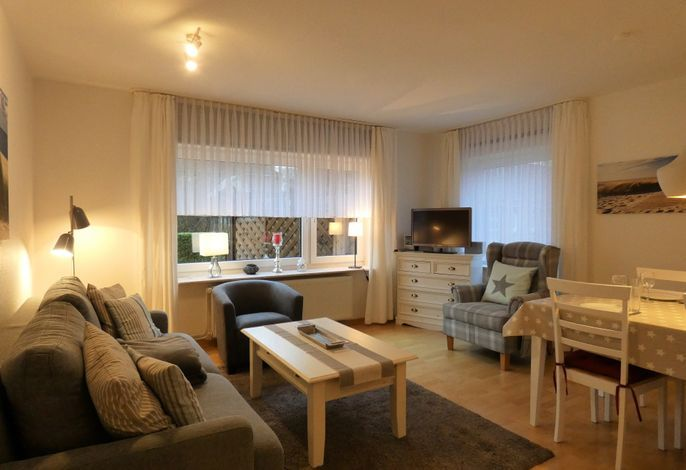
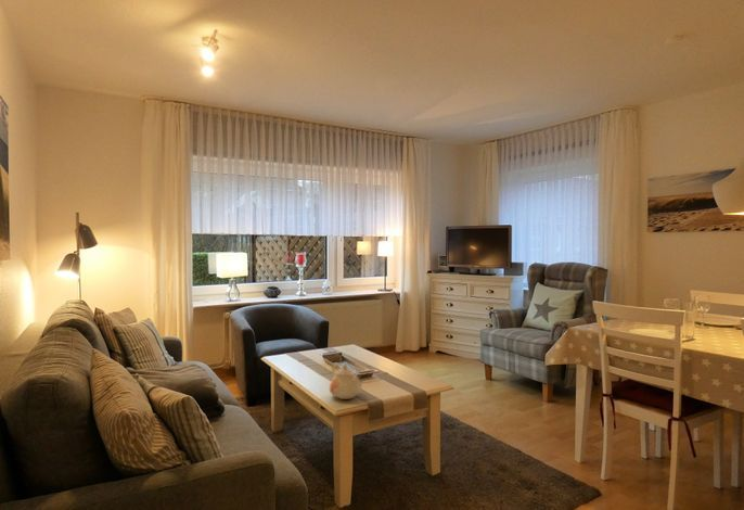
+ teapot (345, 380)
